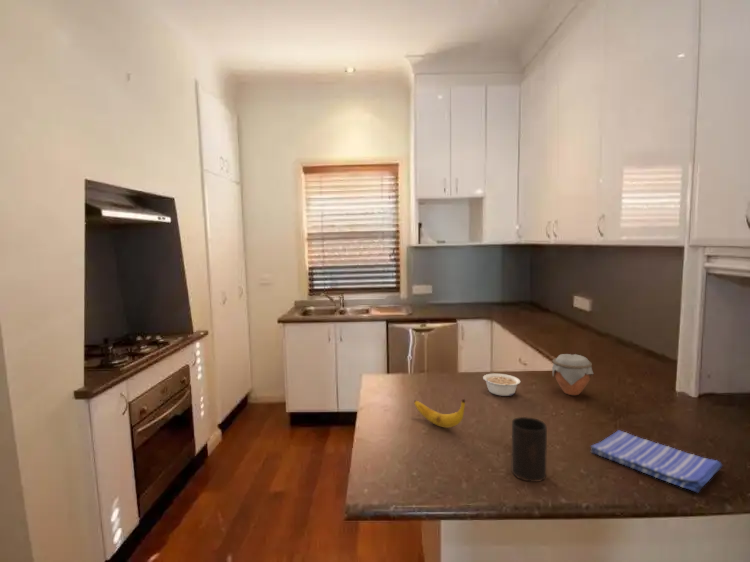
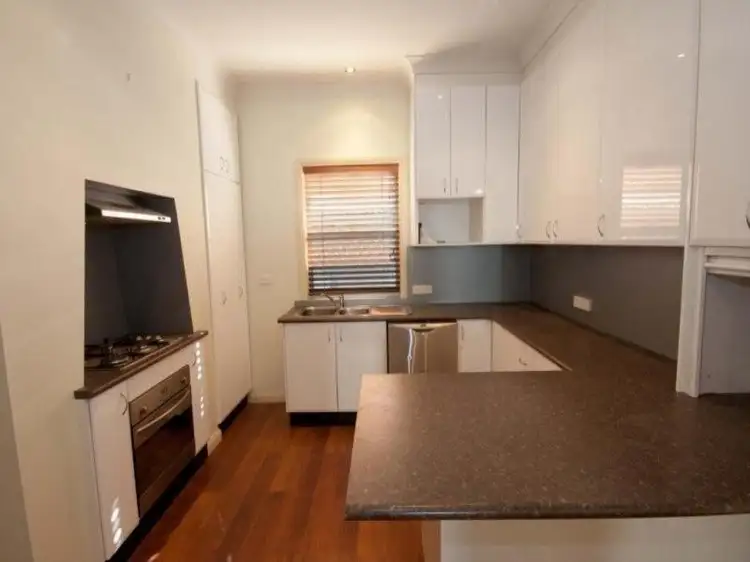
- legume (502, 384)
- cup (528, 448)
- banana (437, 412)
- dish towel (653, 455)
- jar (571, 375)
